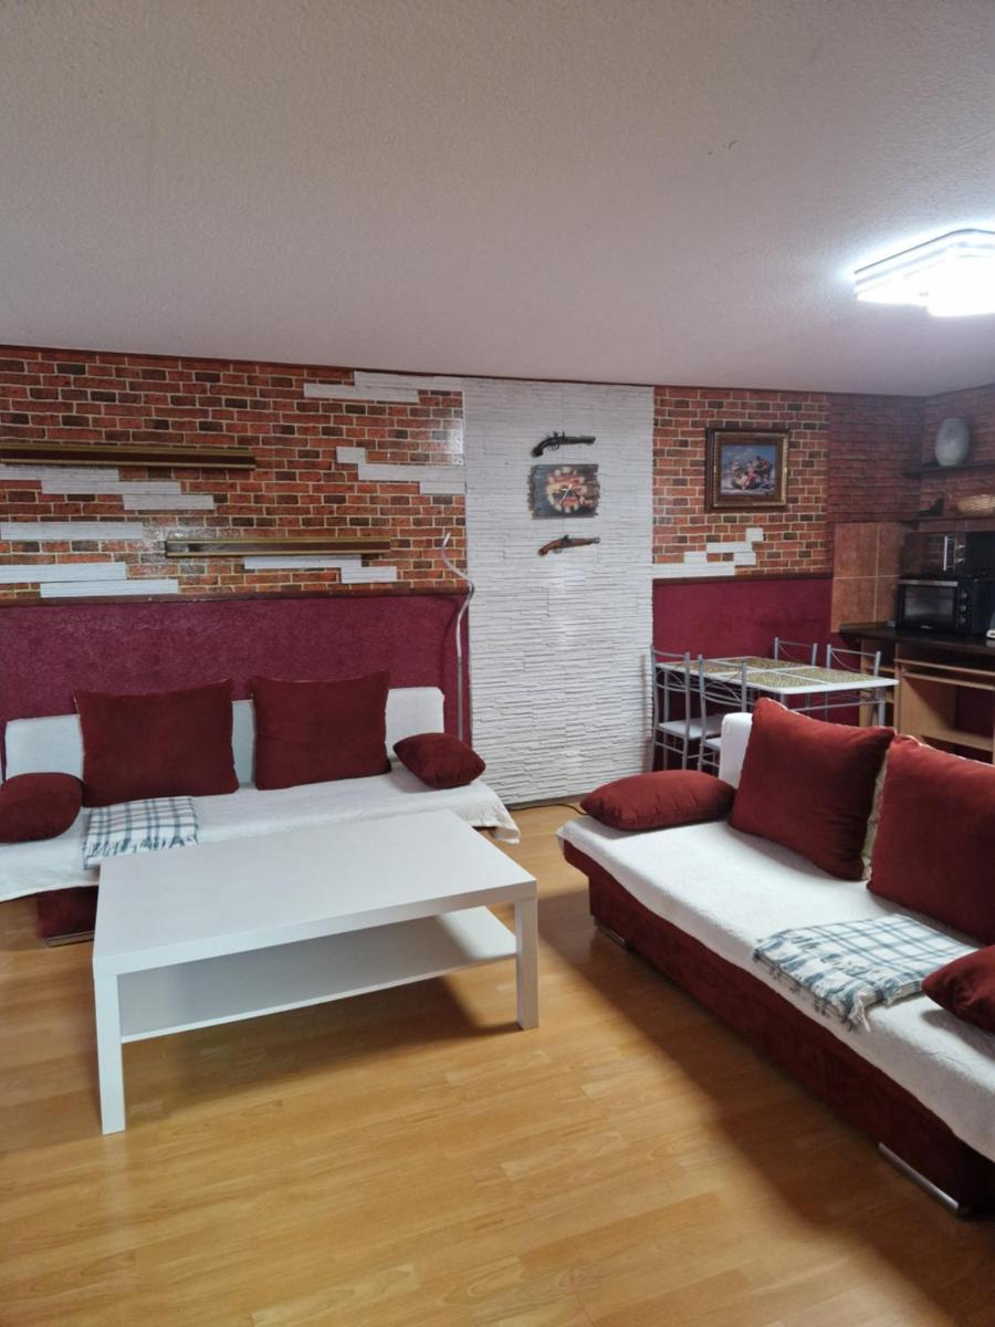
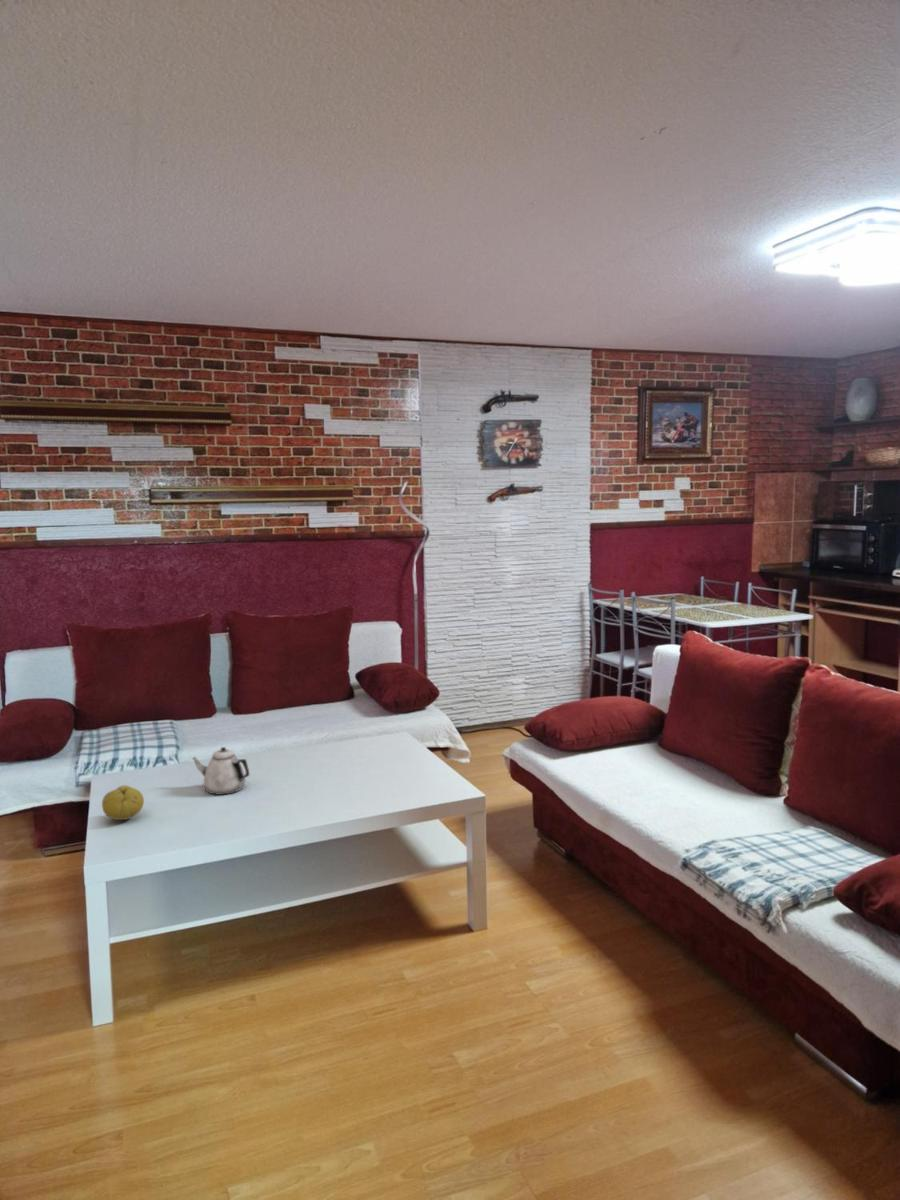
+ fruit (123, 803)
+ teapot (220, 767)
